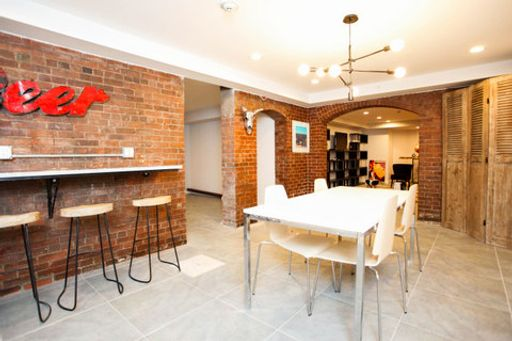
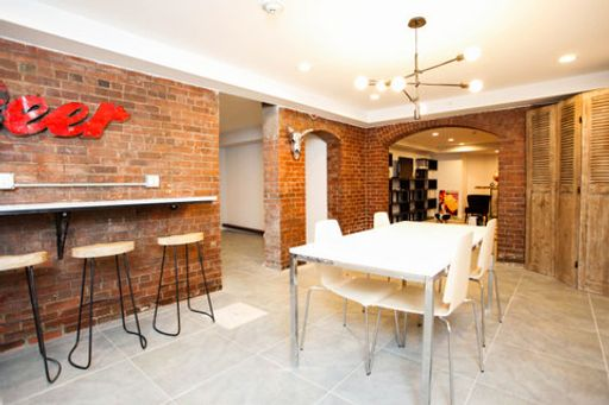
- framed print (301, 137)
